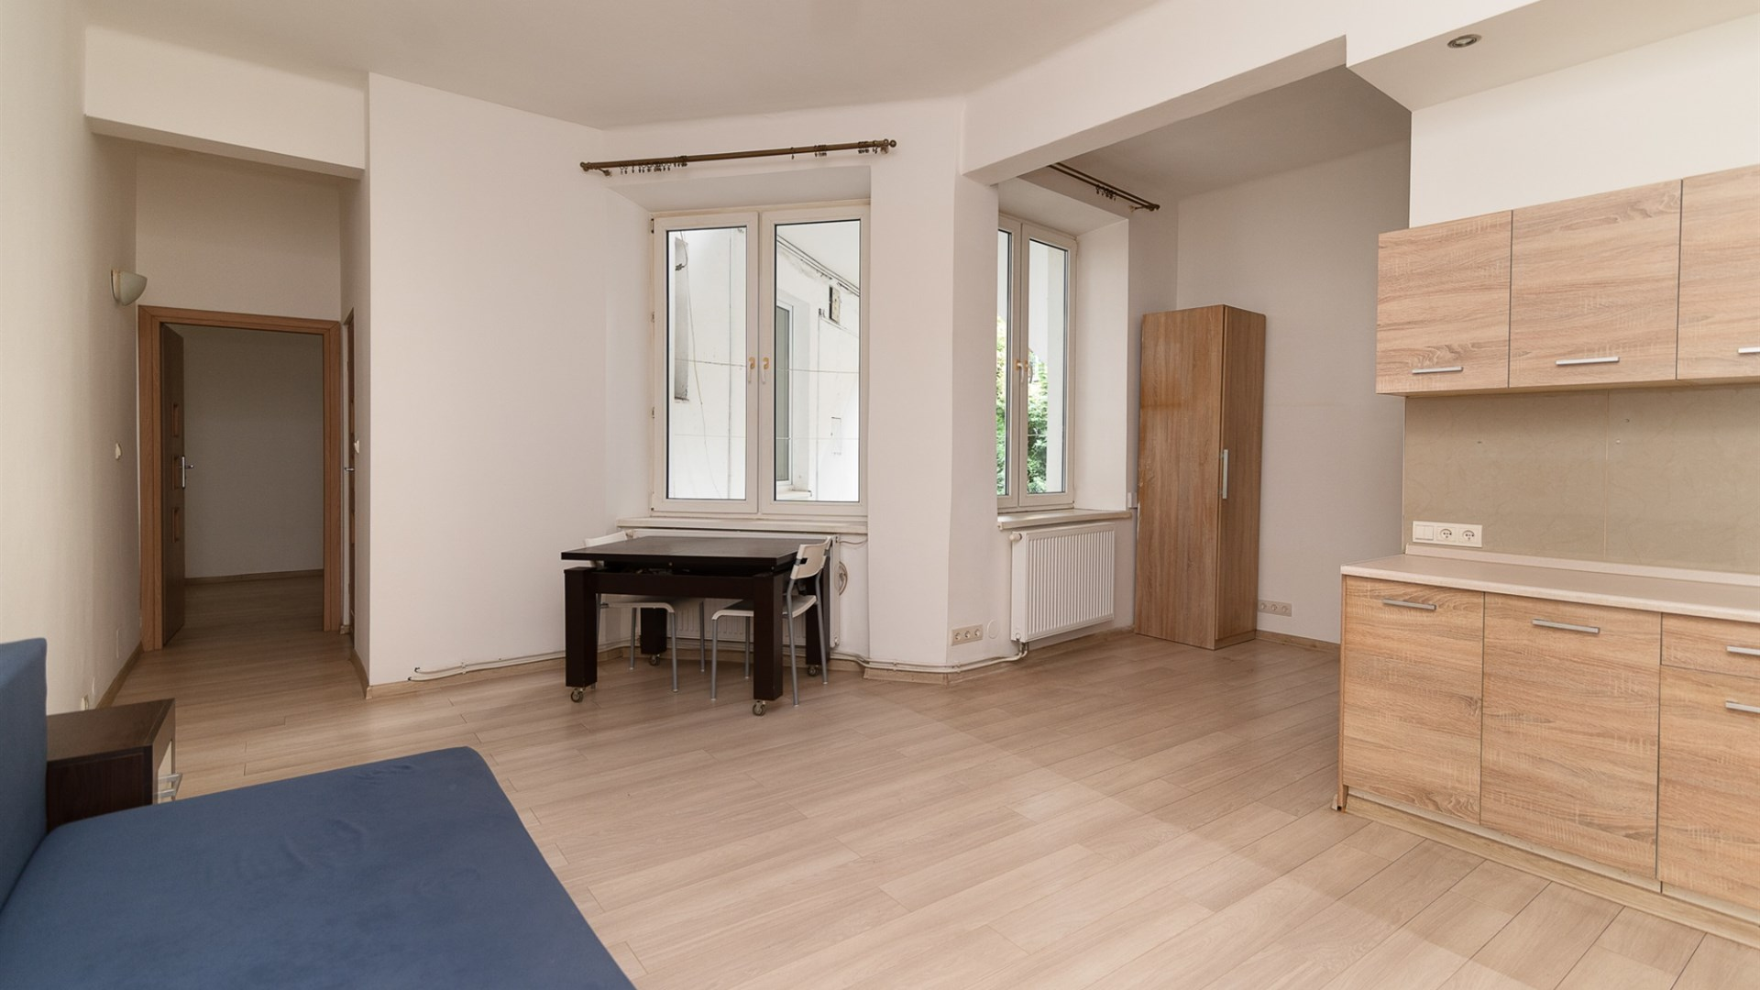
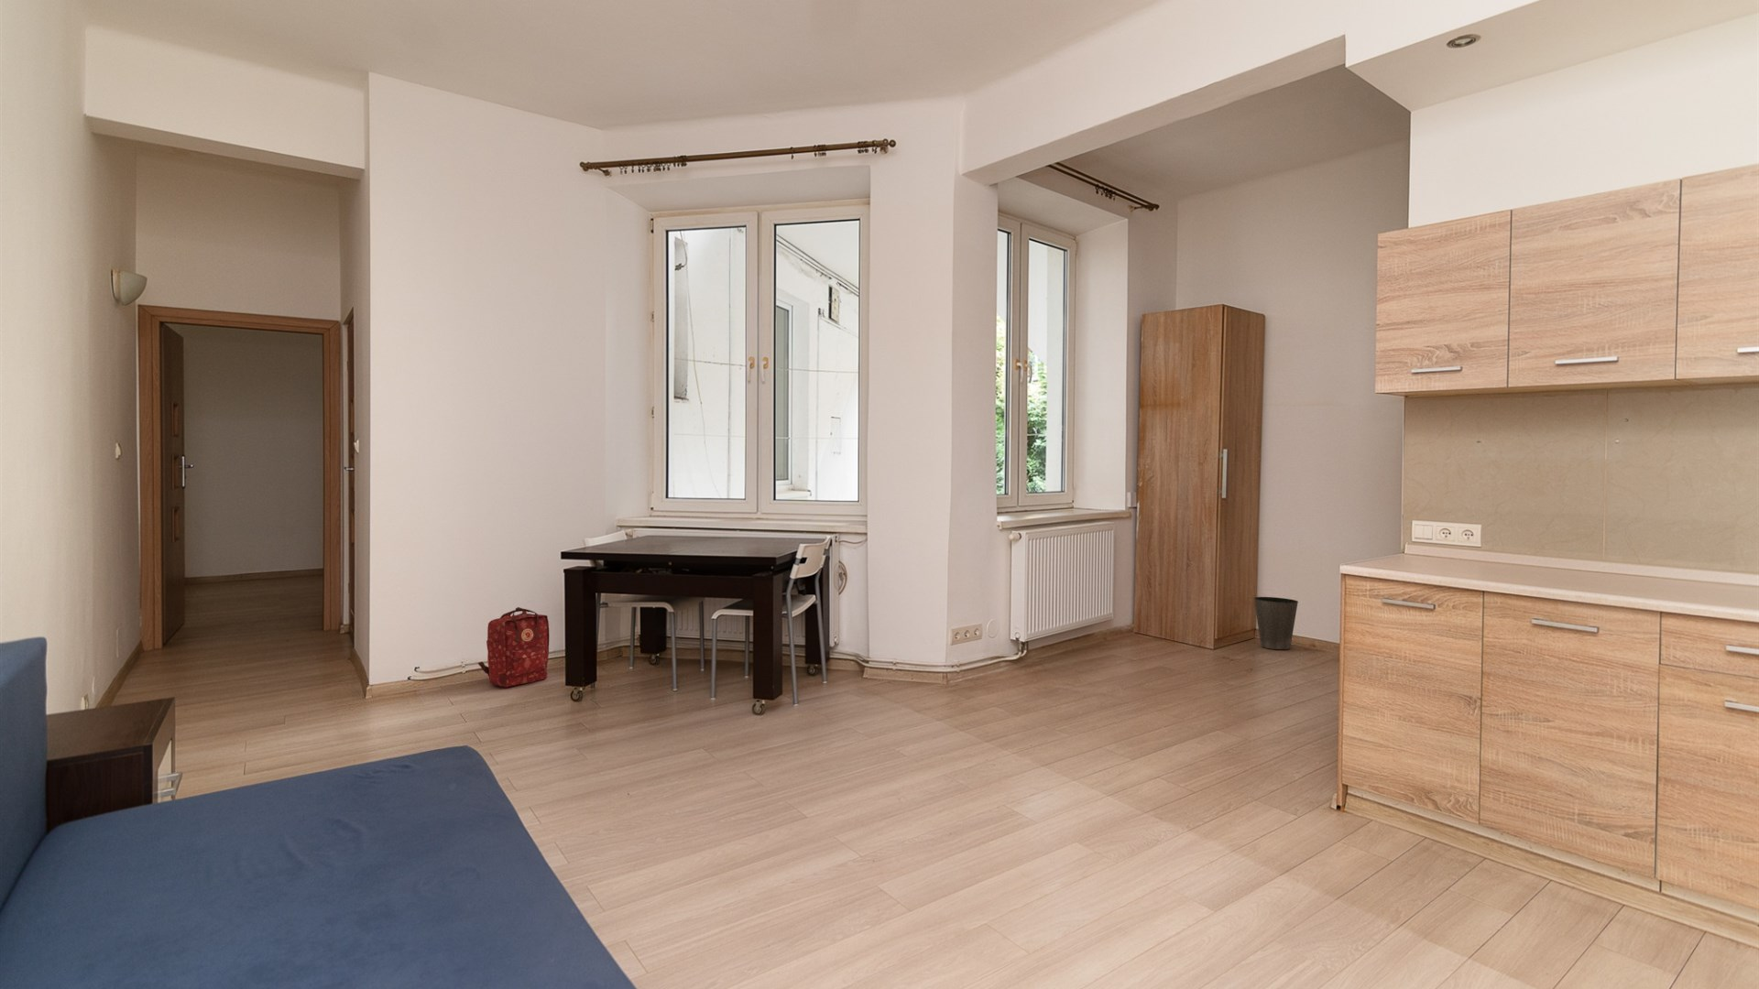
+ waste basket (1275, 623)
+ backpack (515, 644)
